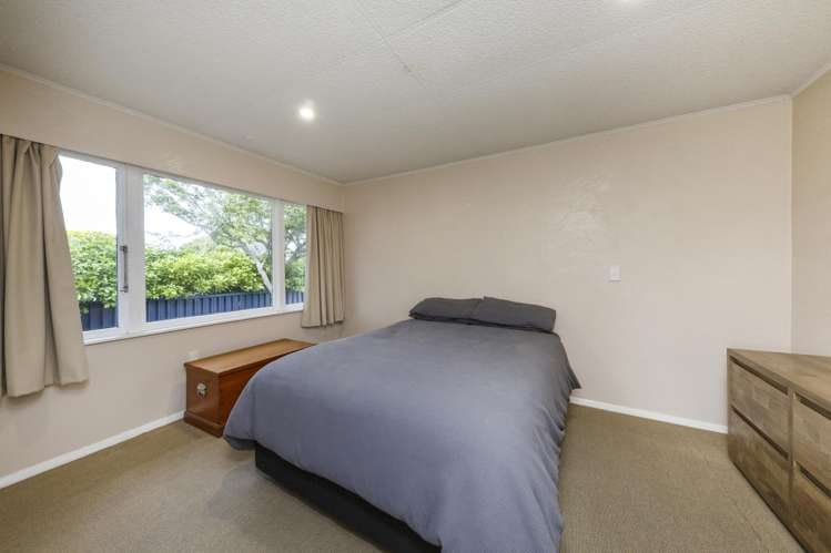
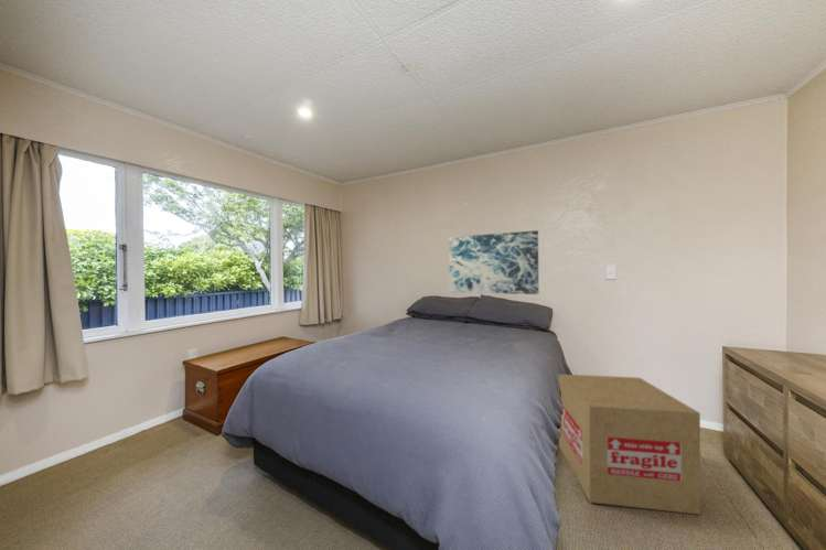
+ cardboard box (618, 432)
+ wall art (491, 263)
